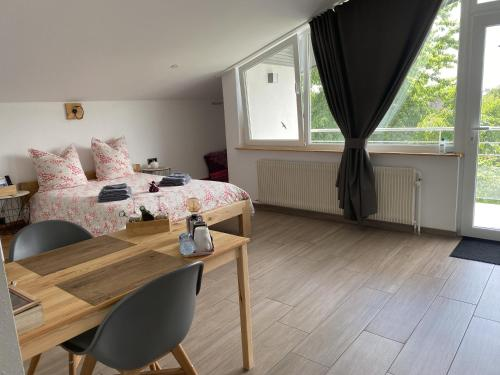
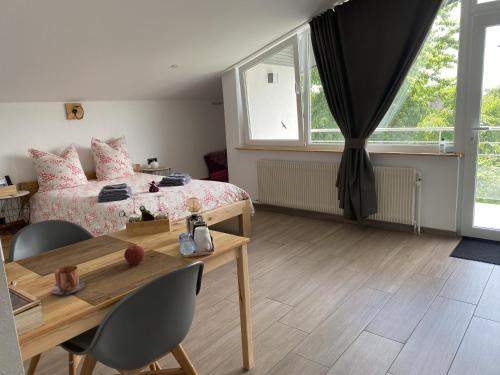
+ mug (67, 280)
+ apple (134, 254)
